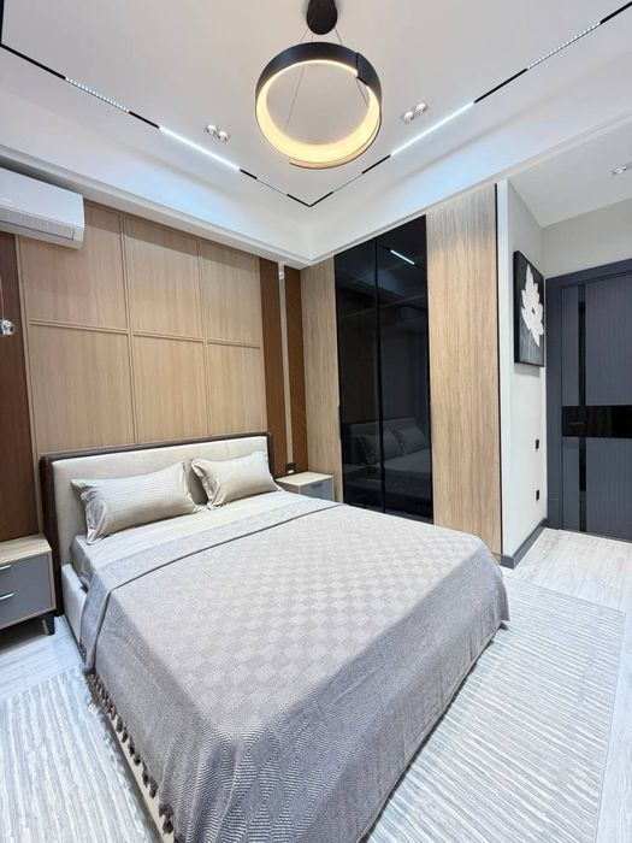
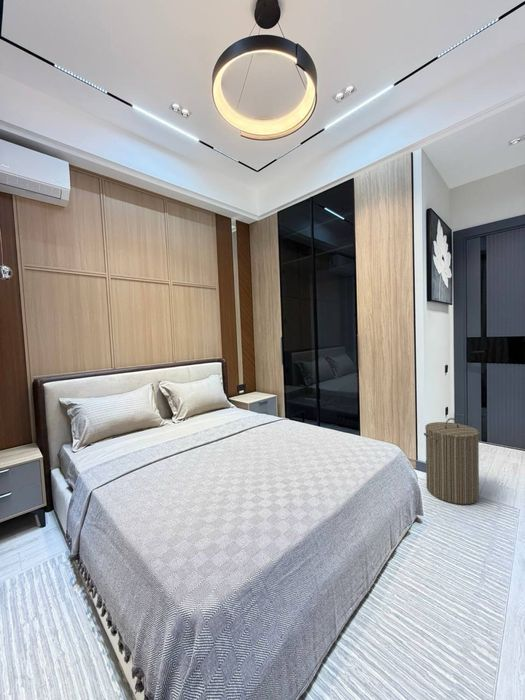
+ laundry hamper (451, 455)
